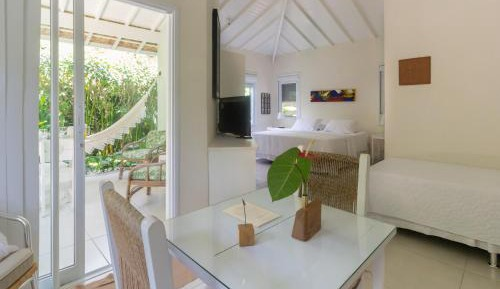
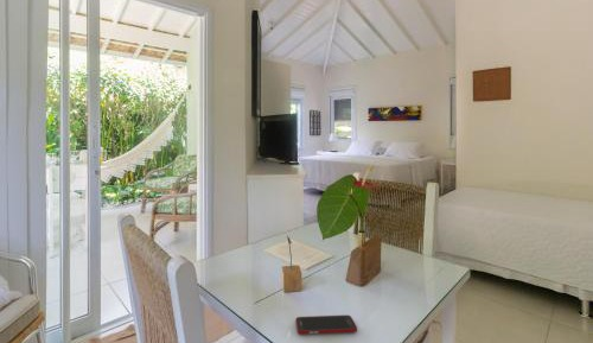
+ cell phone (325, 324)
